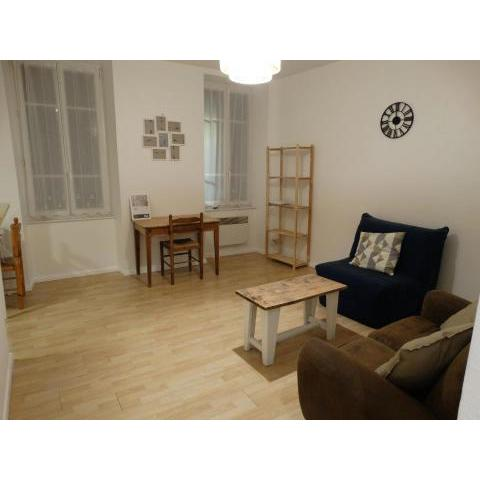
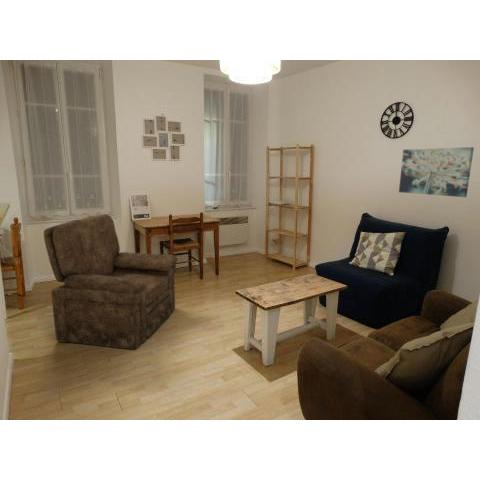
+ armchair (118, 272)
+ wall art (432, 171)
